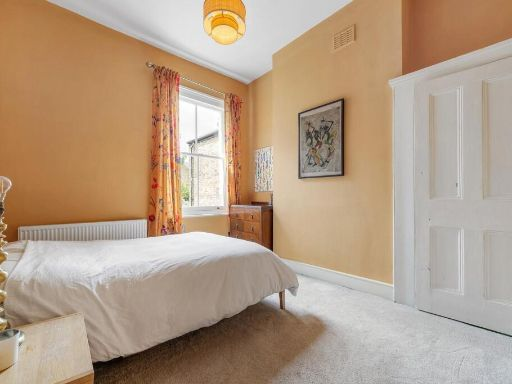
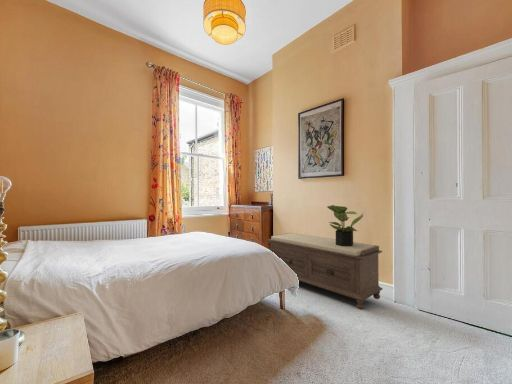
+ bench (318, 263)
+ potted plant (341, 224)
